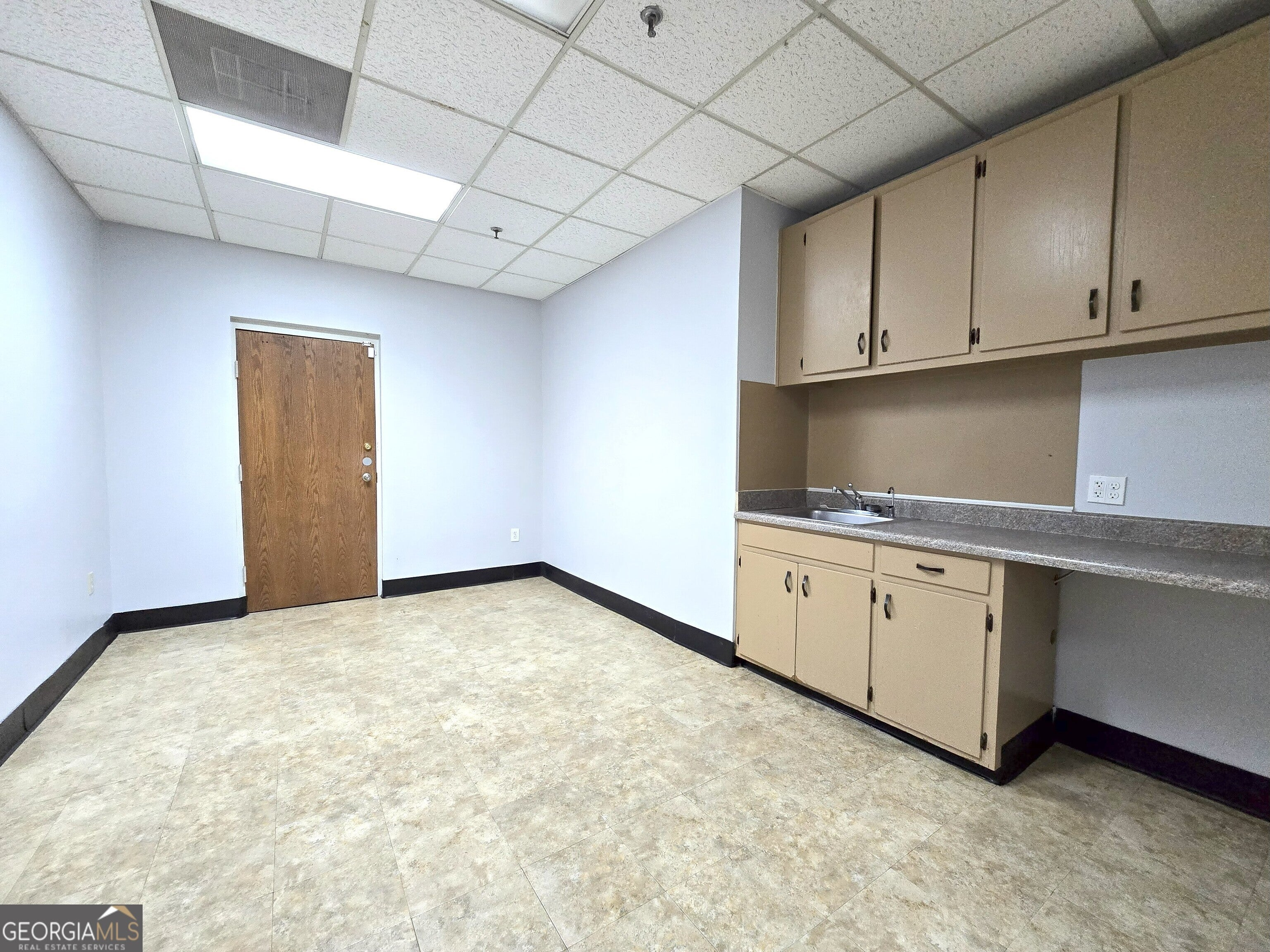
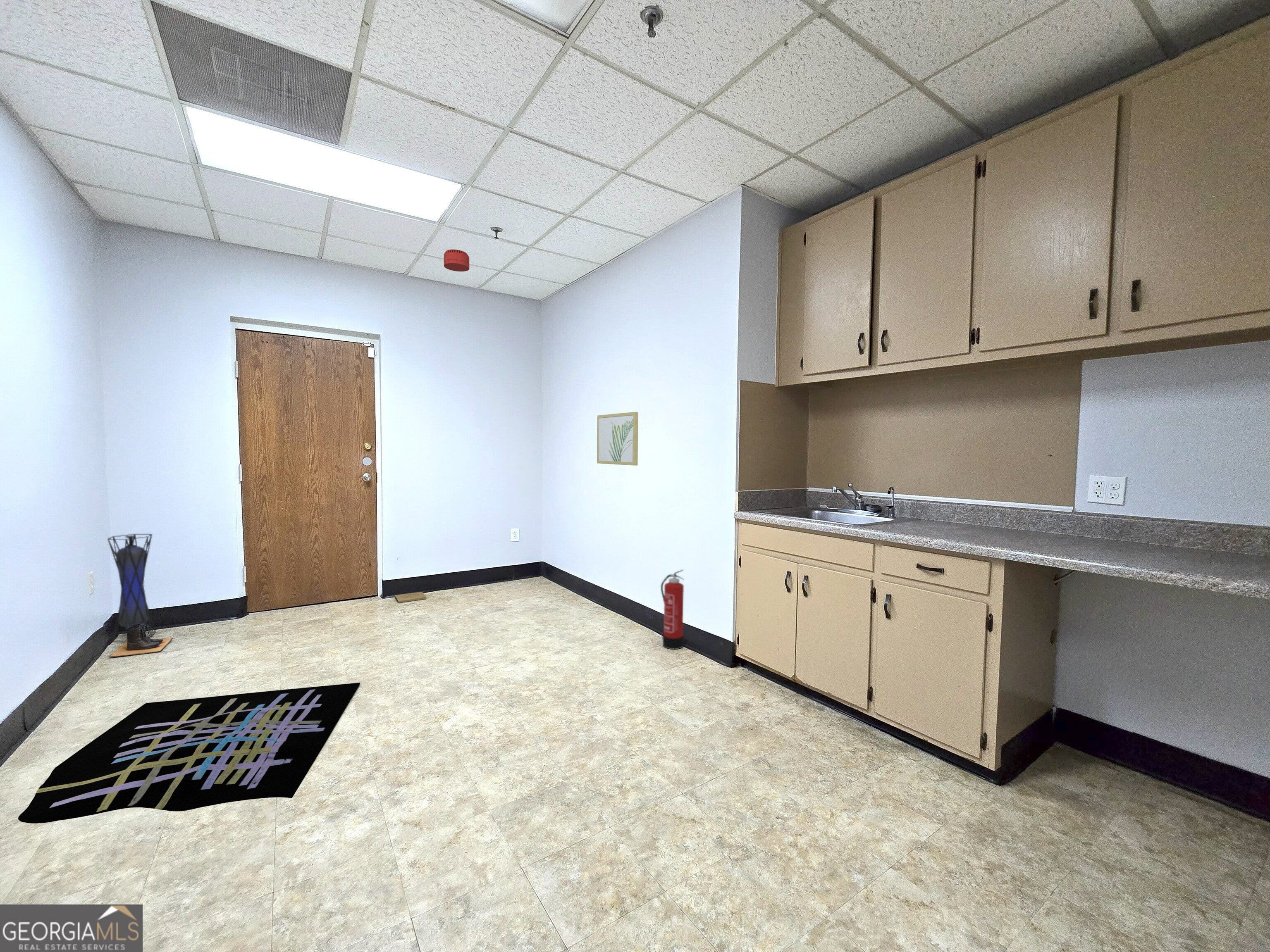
+ wall art (616, 439)
+ box (410, 597)
+ rug (206, 738)
+ fire extinguisher (671, 605)
+ lantern (132, 586)
+ smoke detector (456, 260)
+ boots (142, 636)
